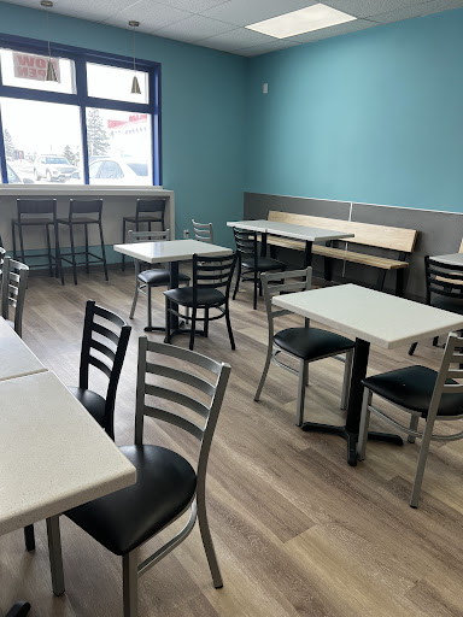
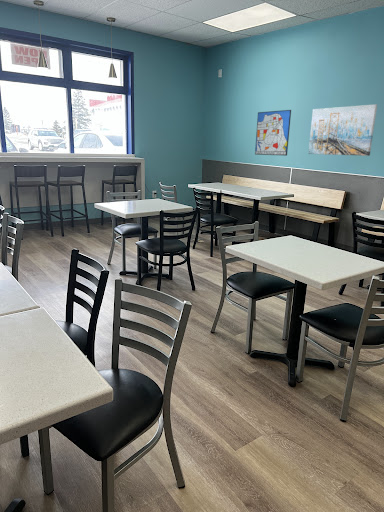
+ wall art (272, 133)
+ wall art (339, 131)
